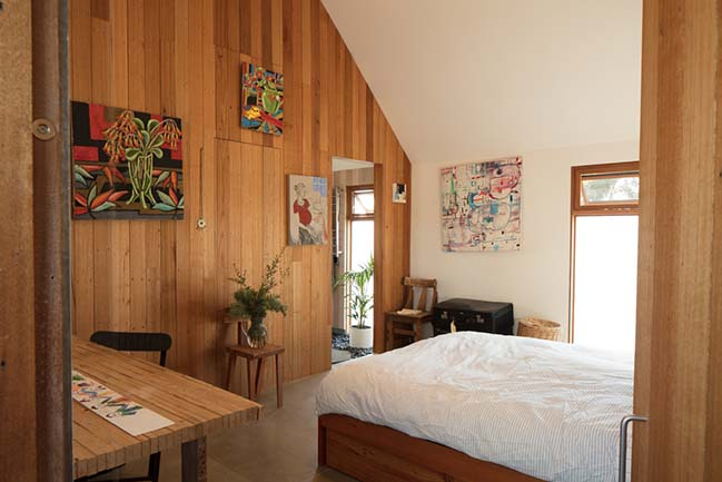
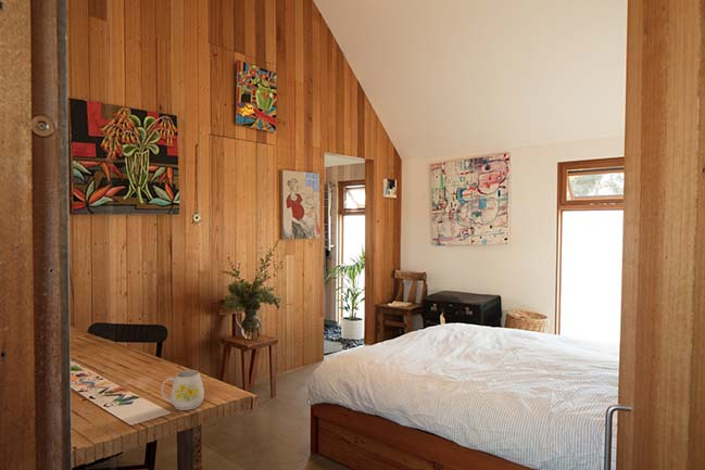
+ mug (182, 390)
